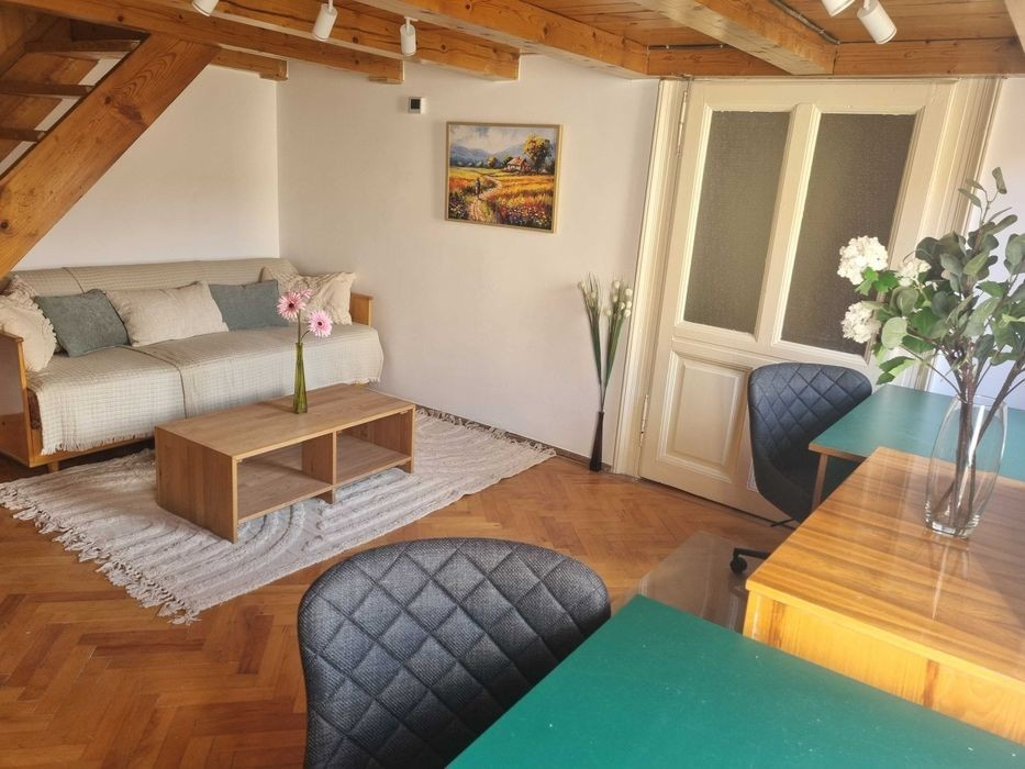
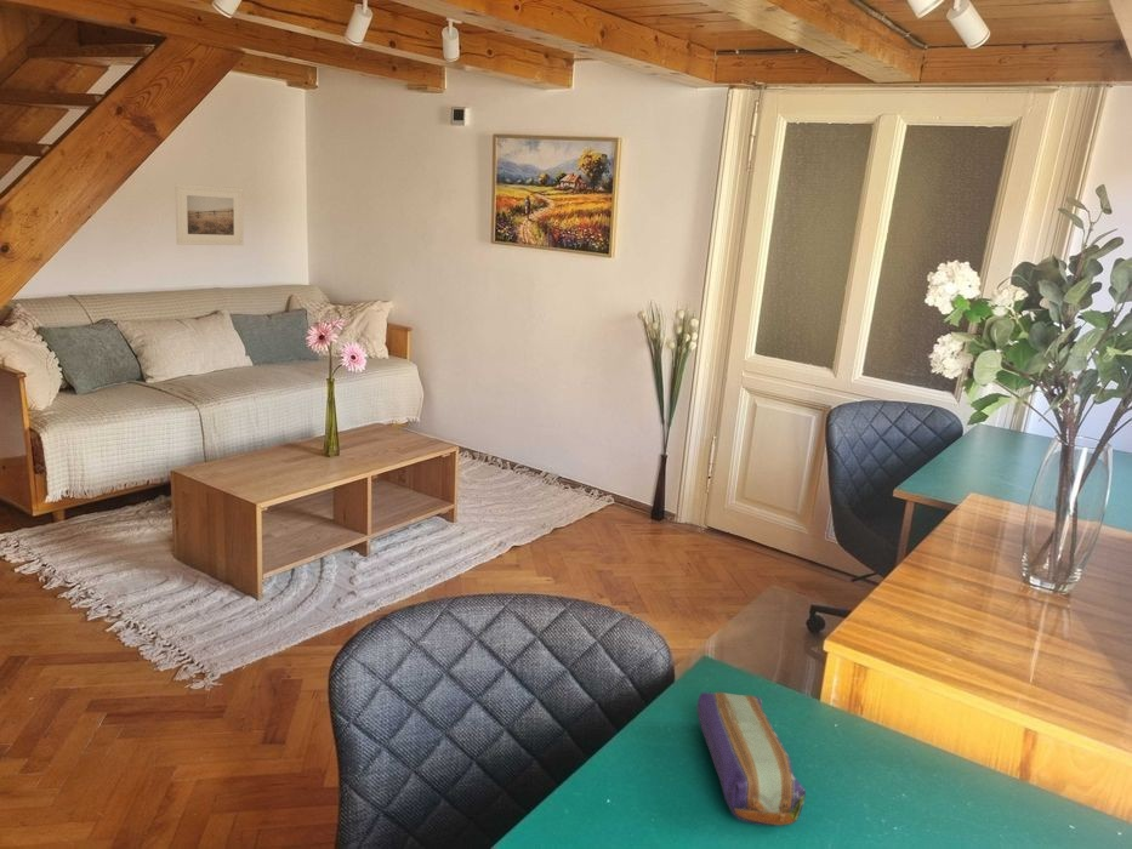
+ pencil case (745, 752)
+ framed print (210, 215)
